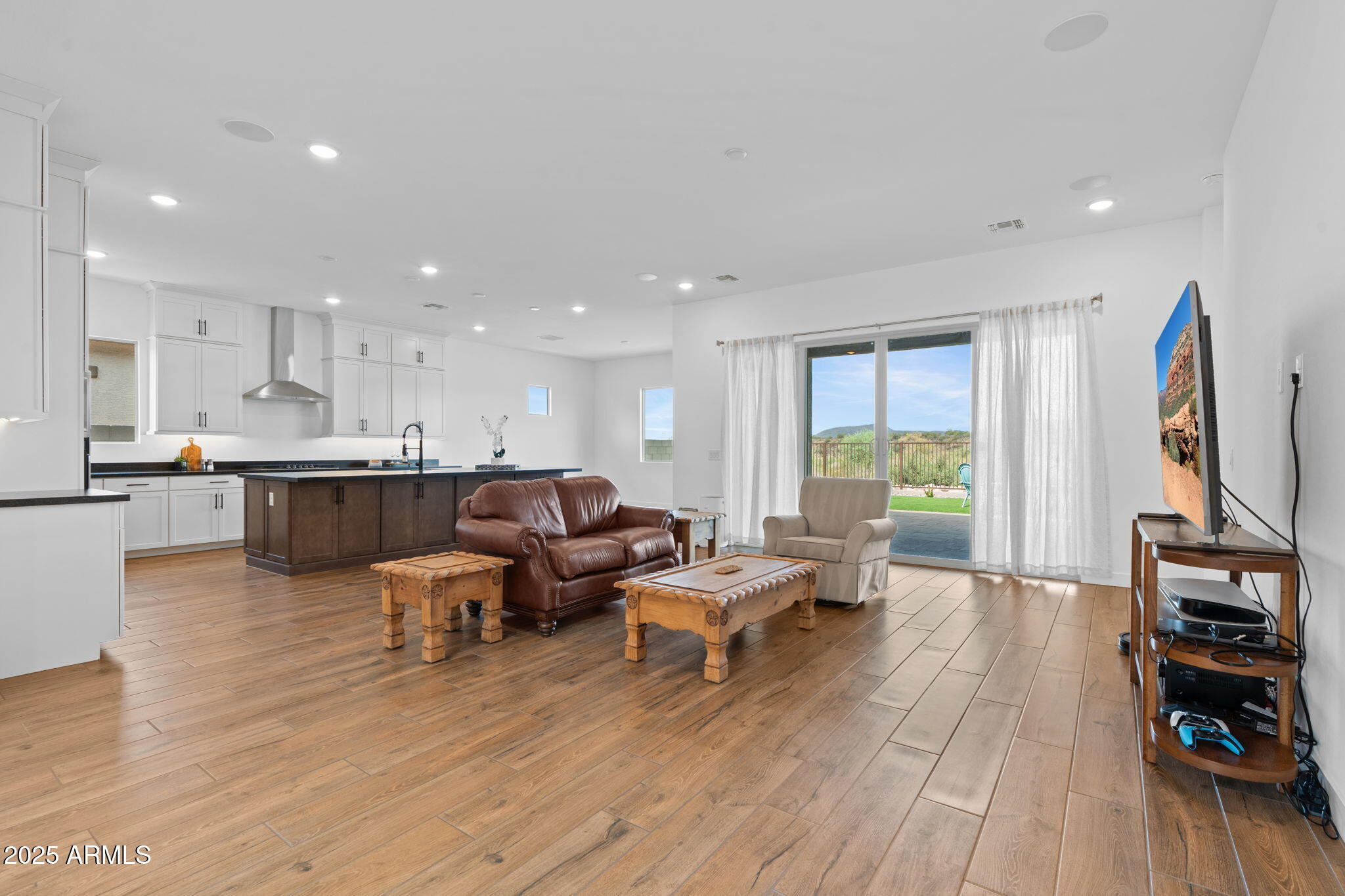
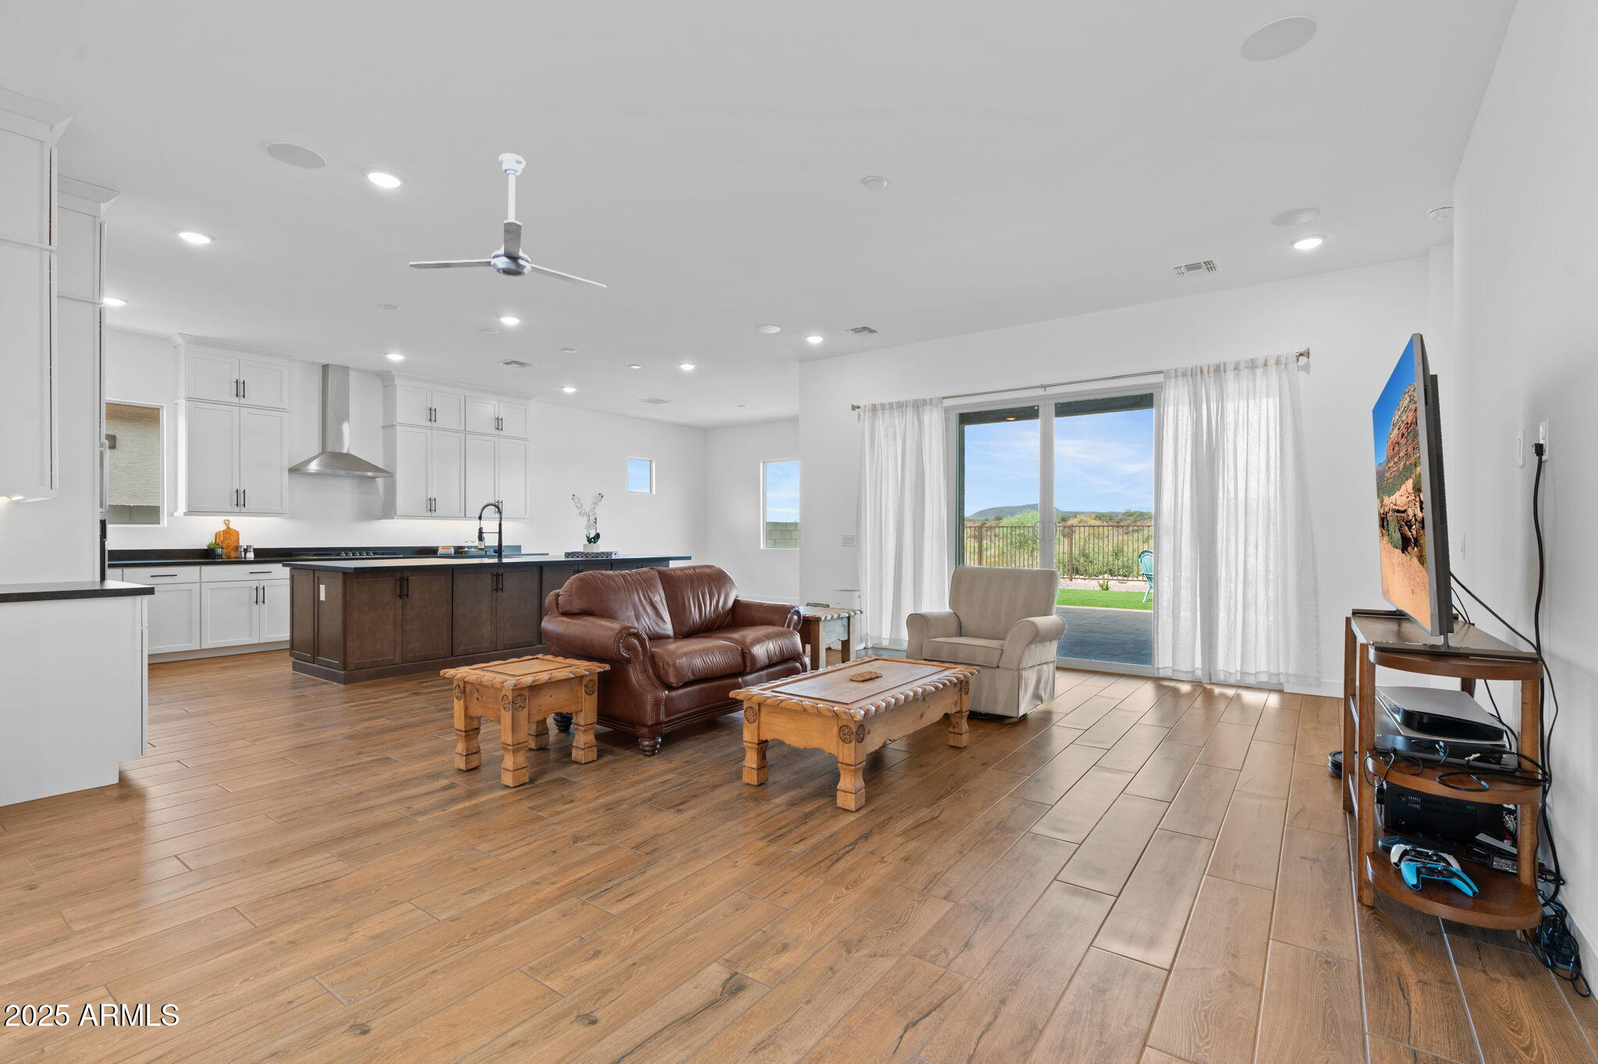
+ ceiling fan (512, 204)
